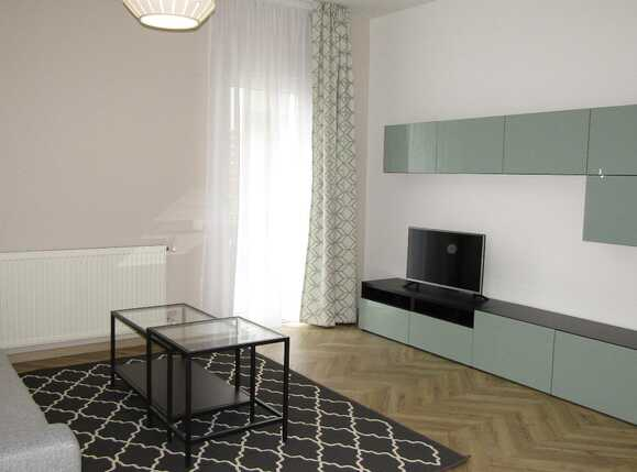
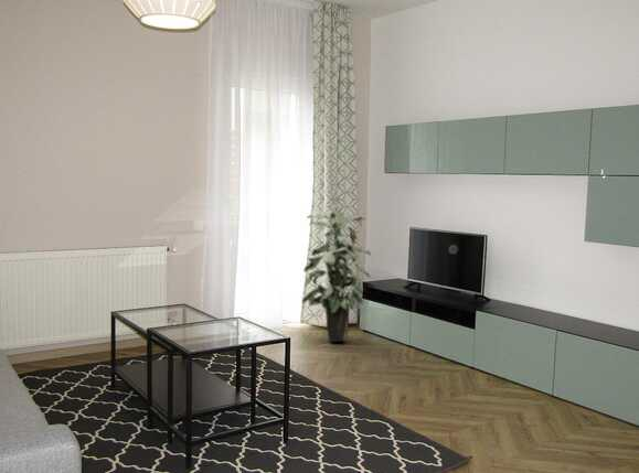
+ indoor plant (334, 272)
